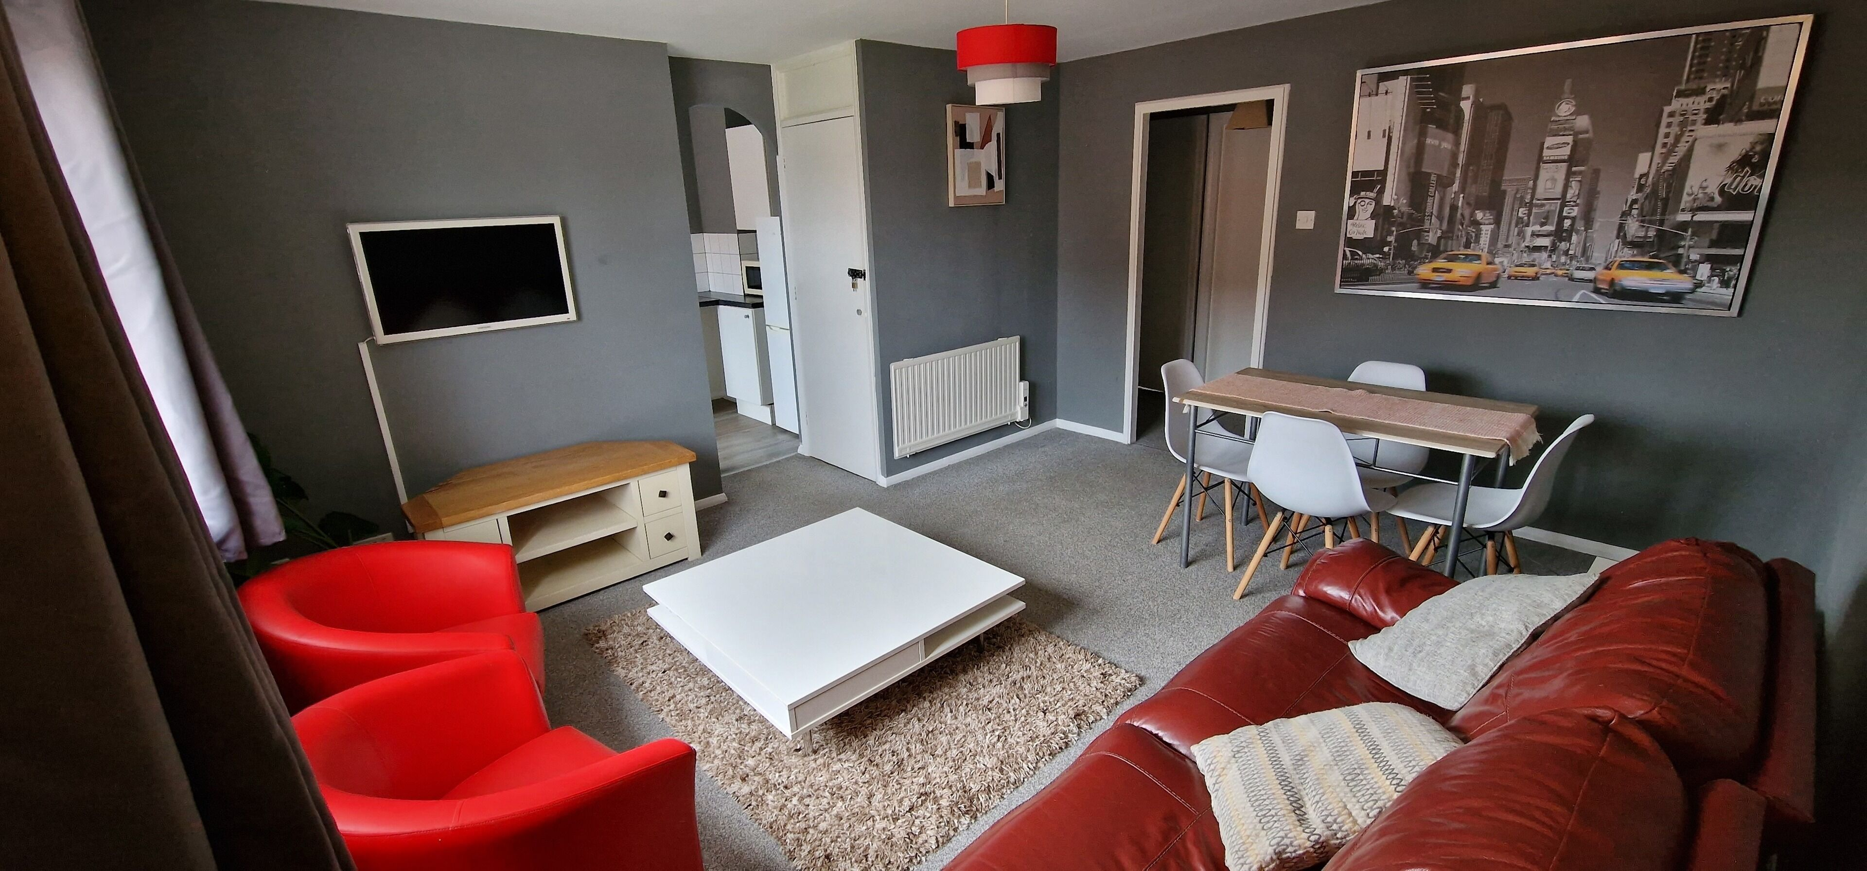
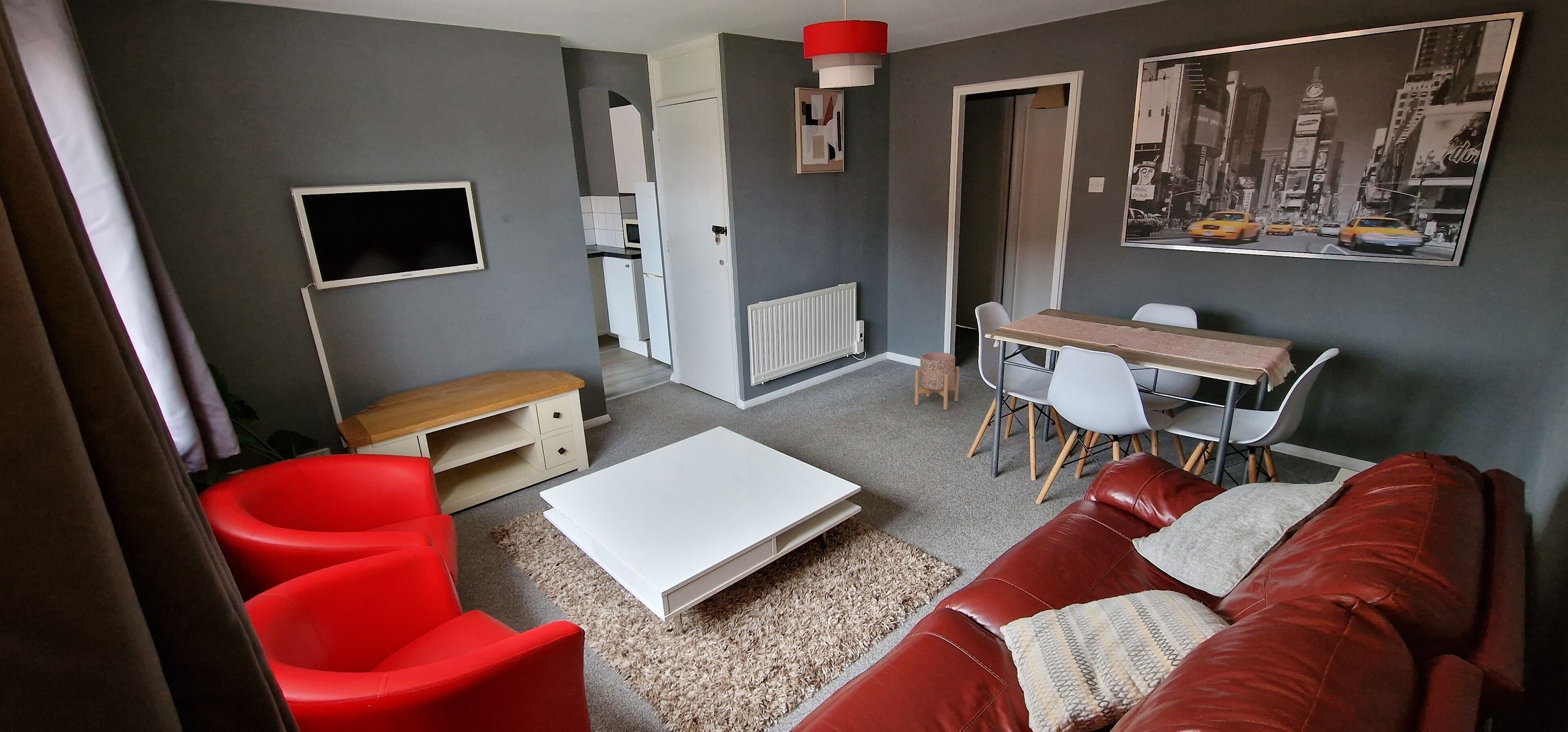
+ planter (937, 380)
